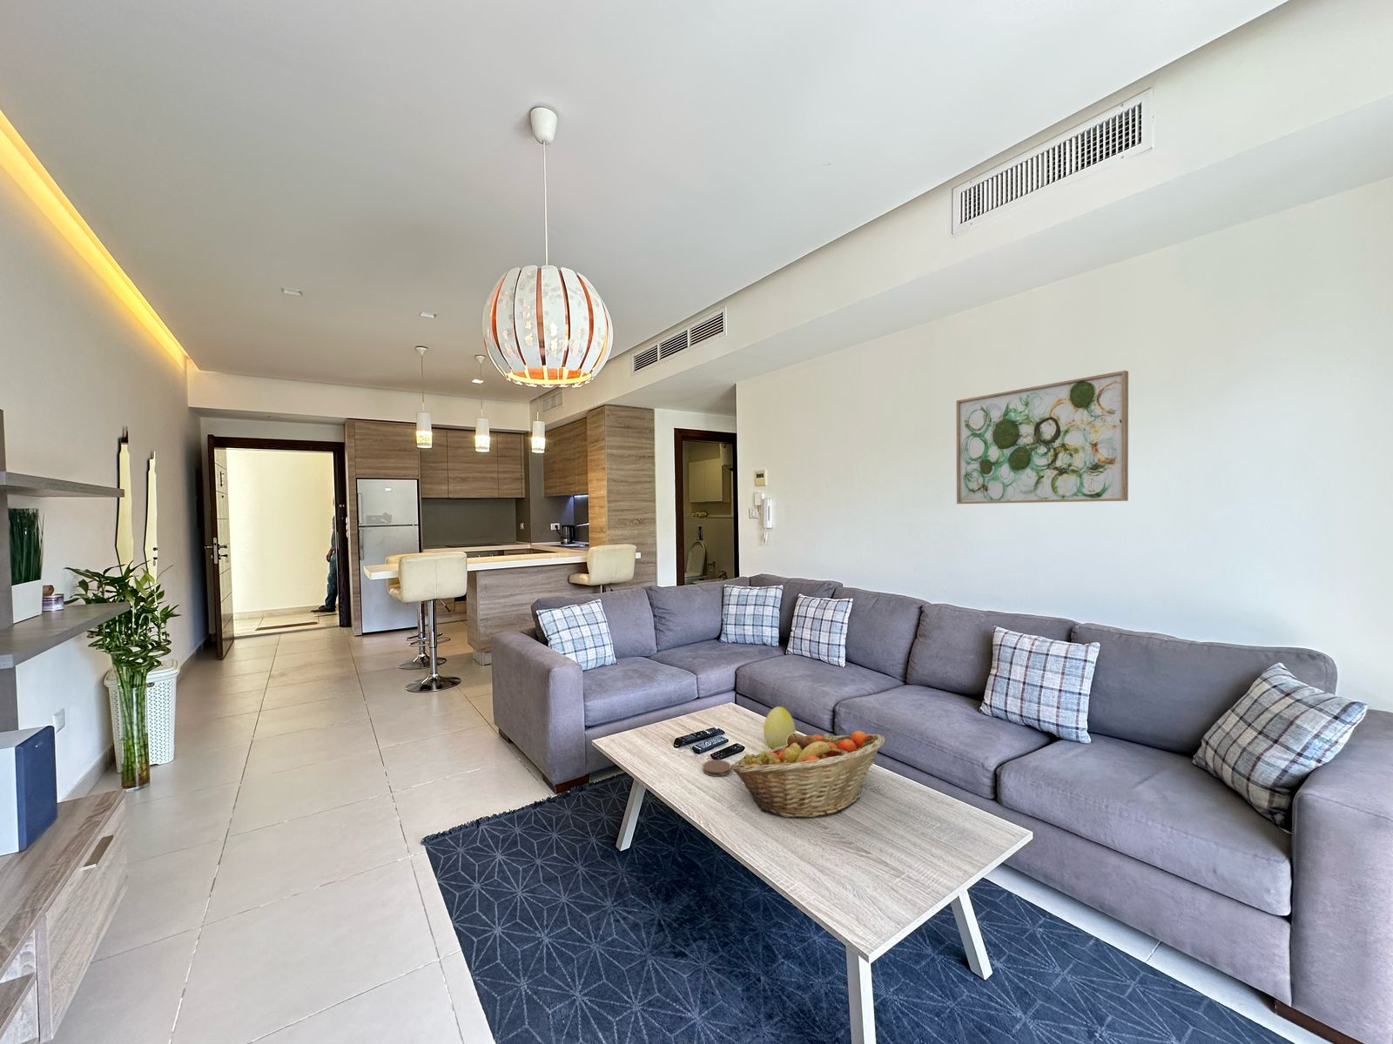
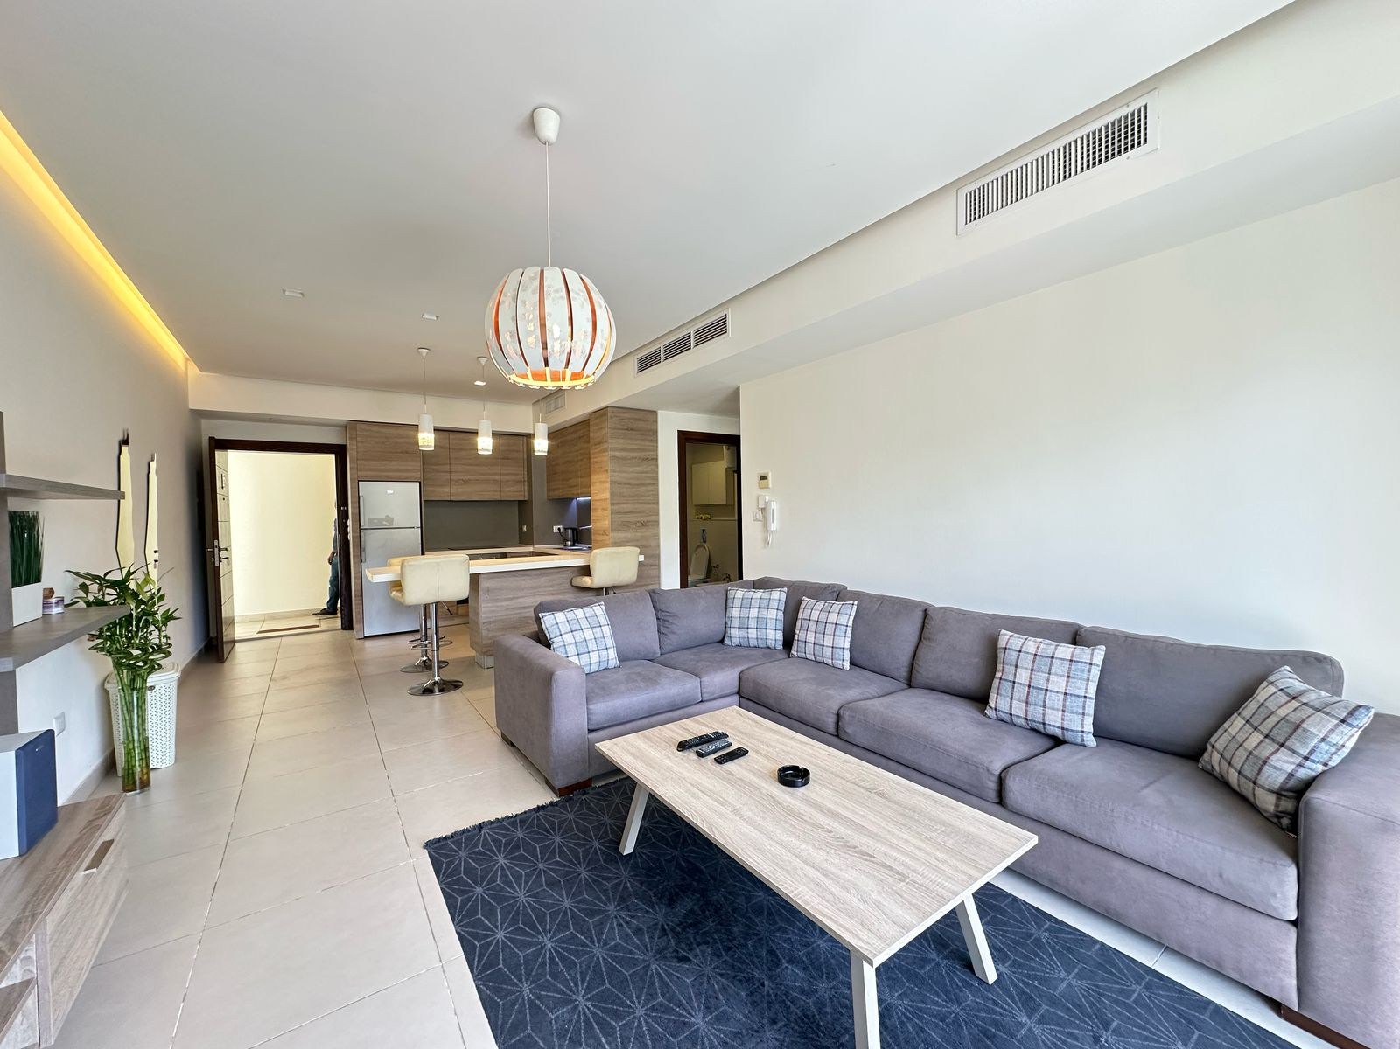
- coaster (716, 768)
- wall art (1032, 444)
- fruit basket (808, 764)
- decorative egg (779, 726)
